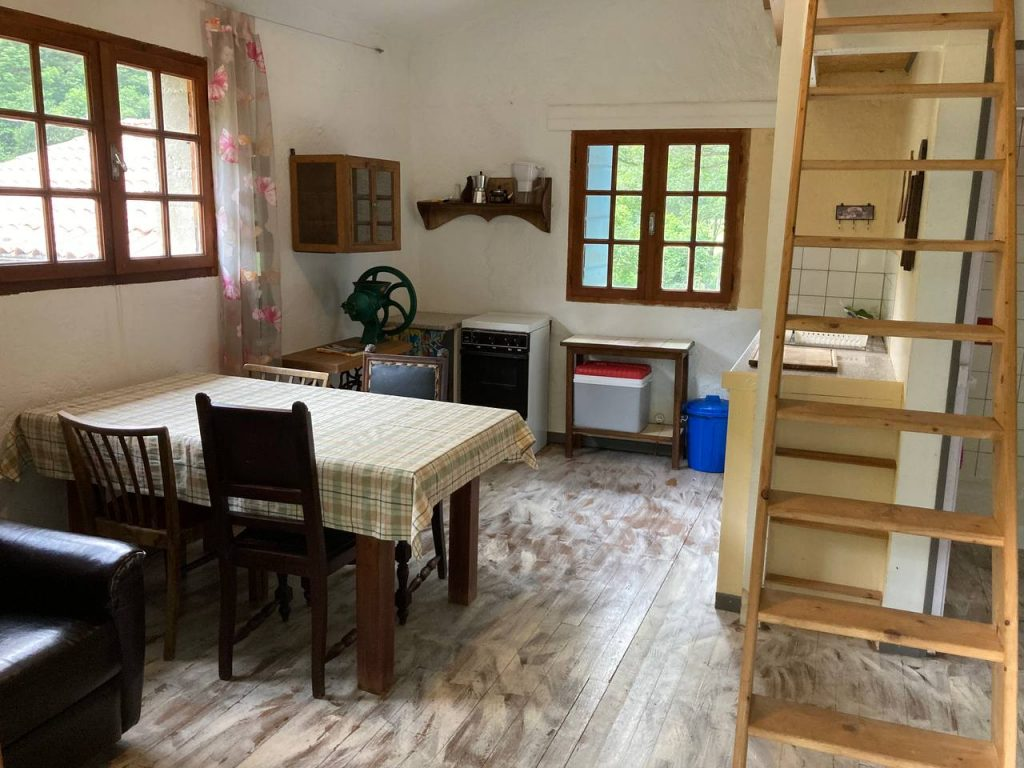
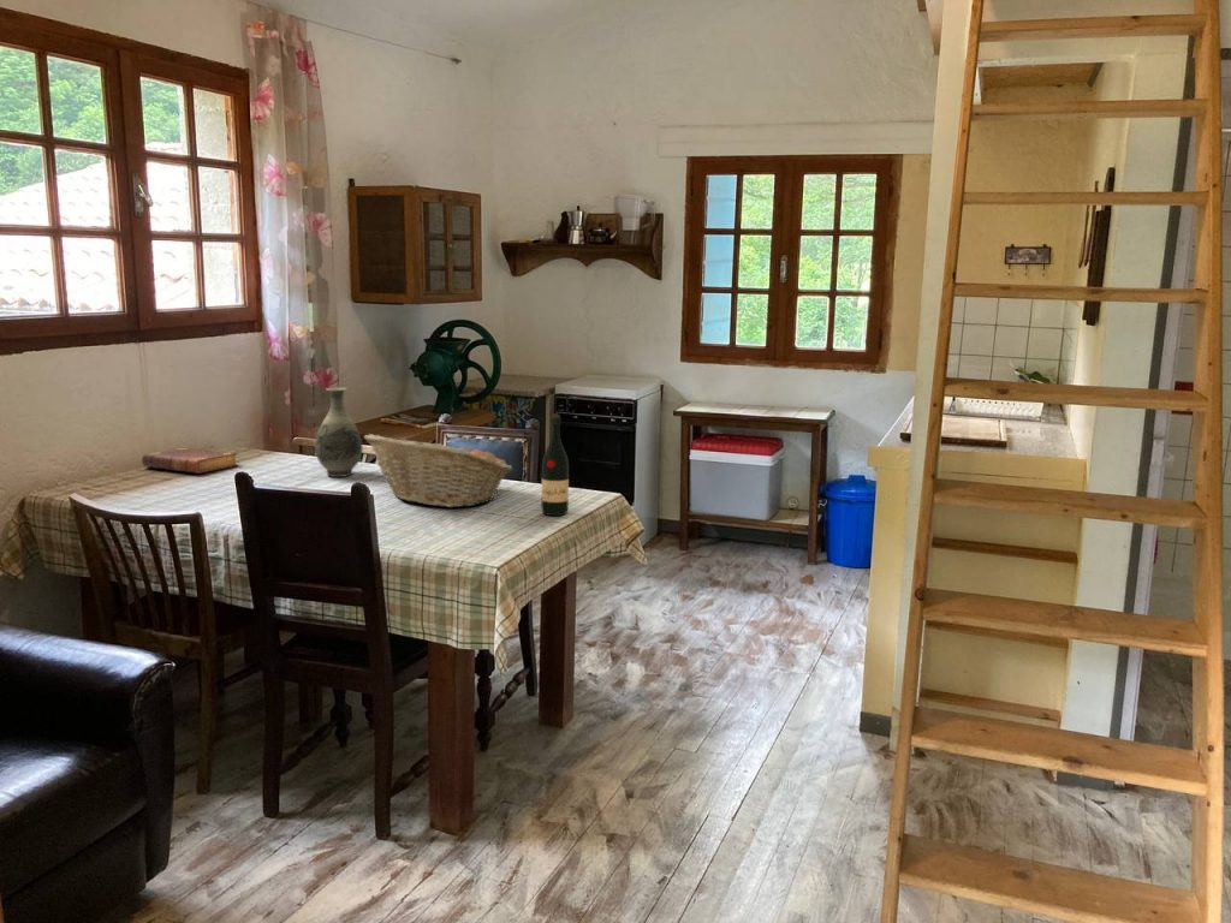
+ fruit basket (438, 465)
+ wine bottle (555, 464)
+ vase (338, 431)
+ book (190, 460)
